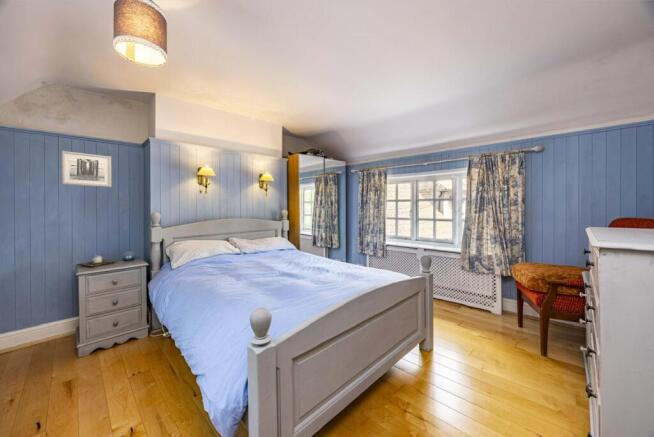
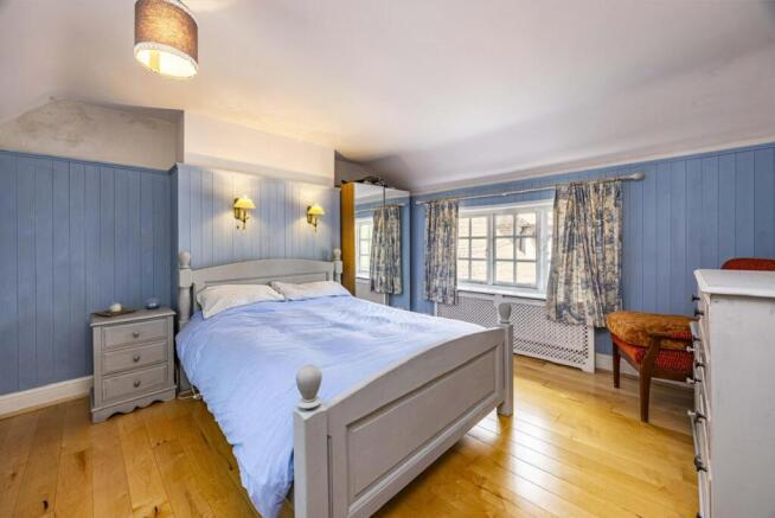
- wall art (87, 169)
